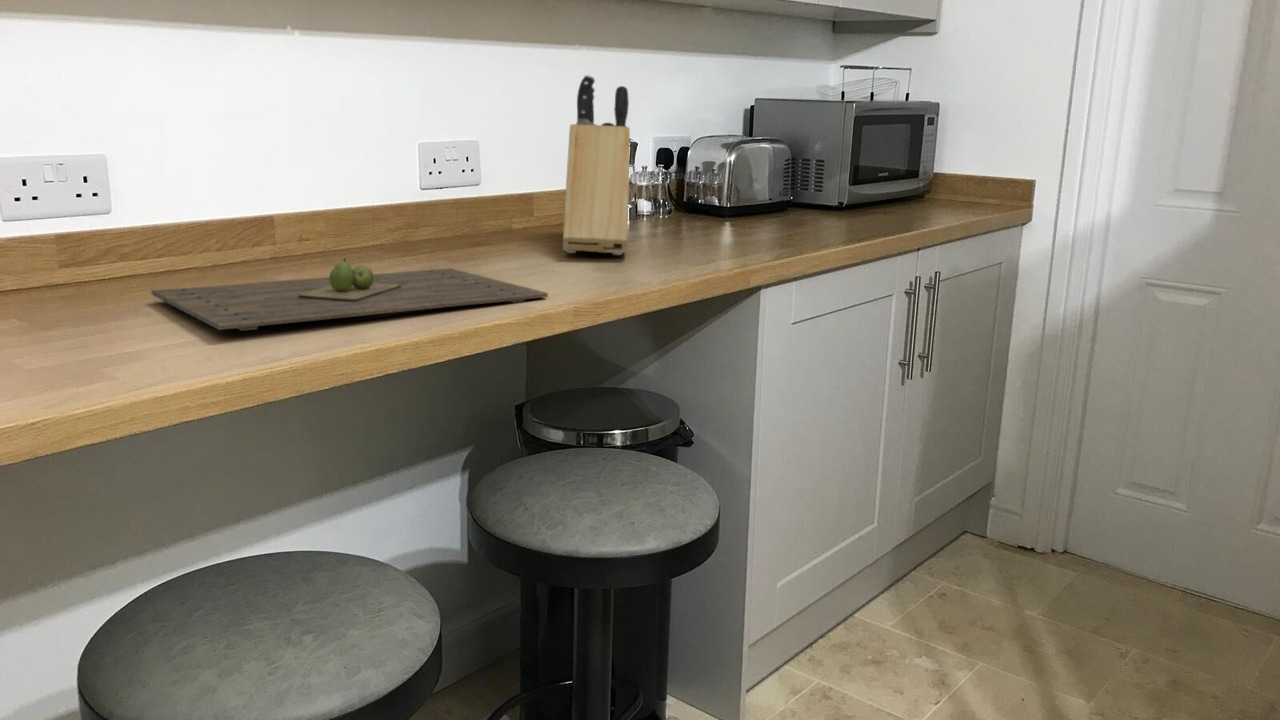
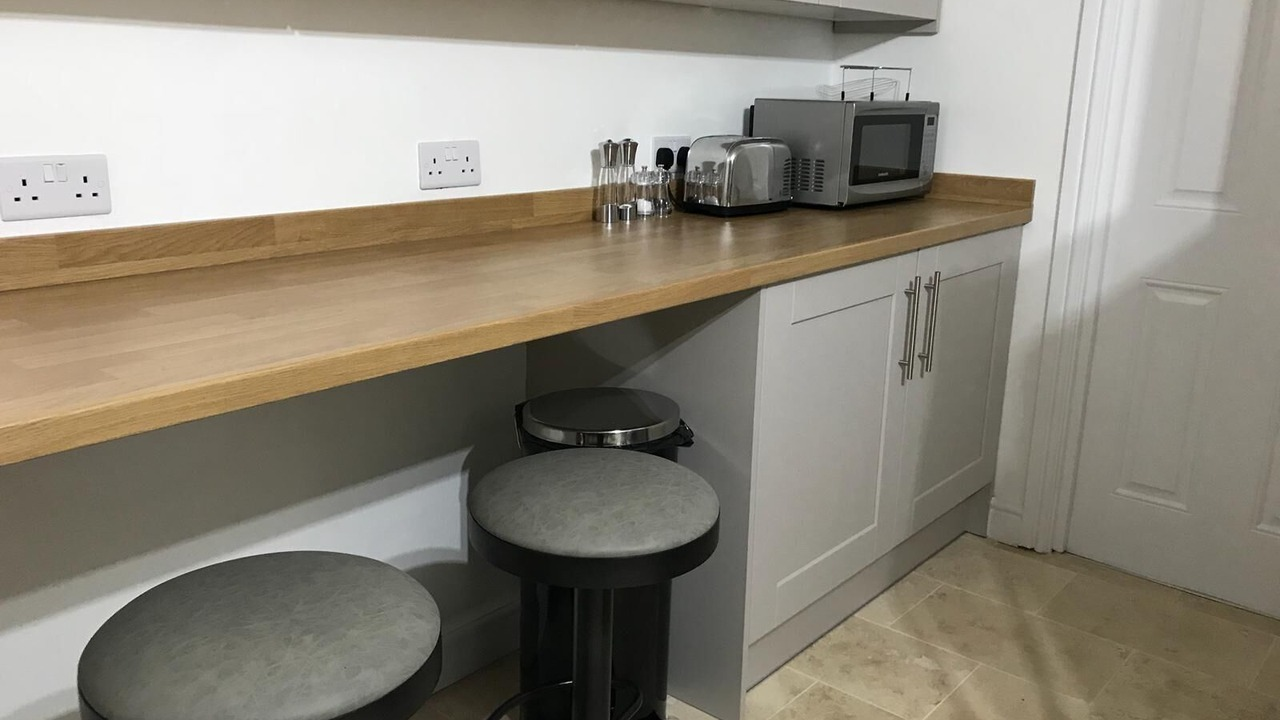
- cutting board (354, 278)
- knife block (598, 160)
